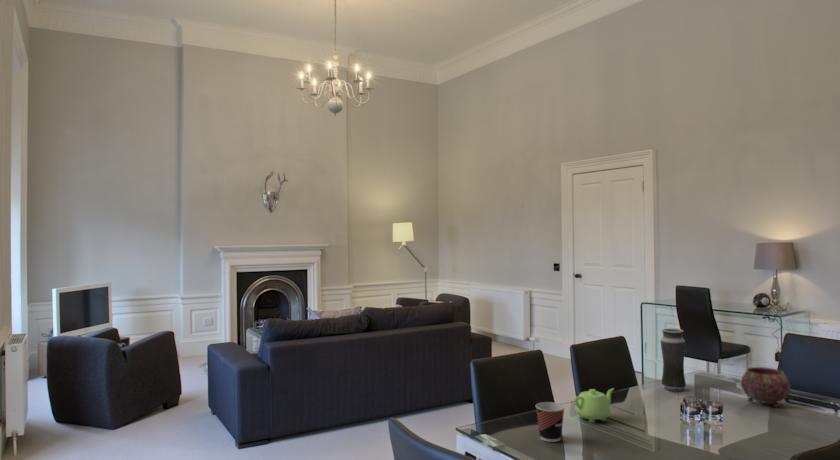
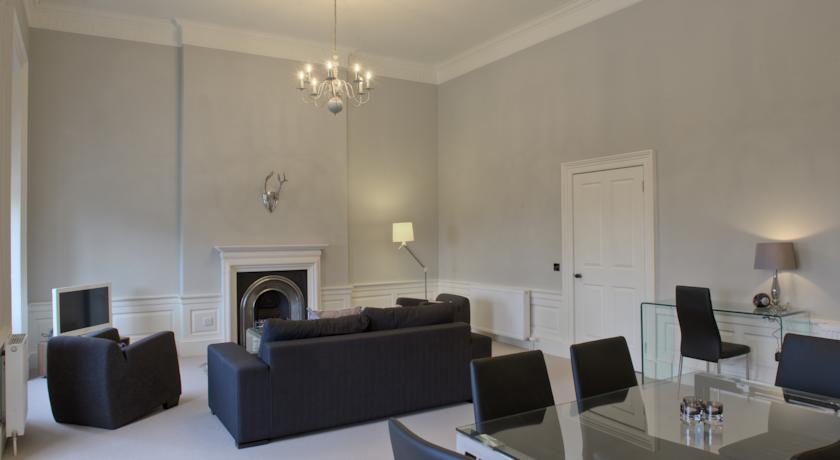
- vase (673, 359)
- bowl (765, 387)
- teapot (594, 404)
- cup (550, 422)
